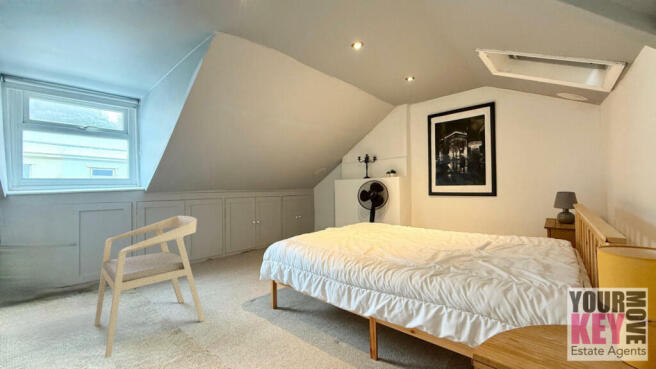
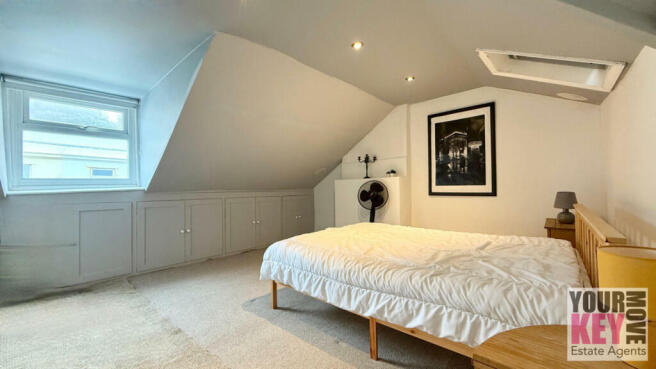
- armchair (150, 271)
